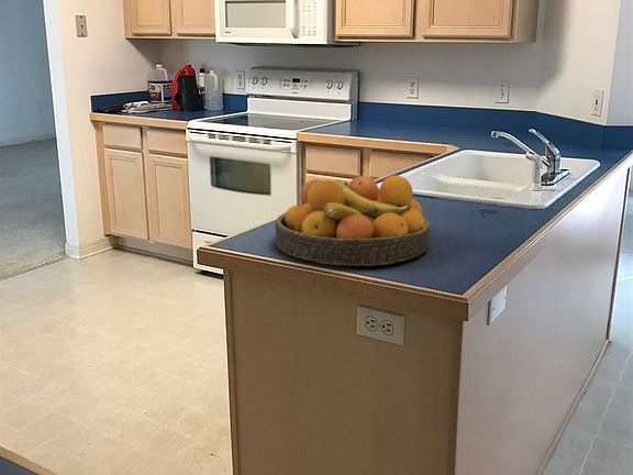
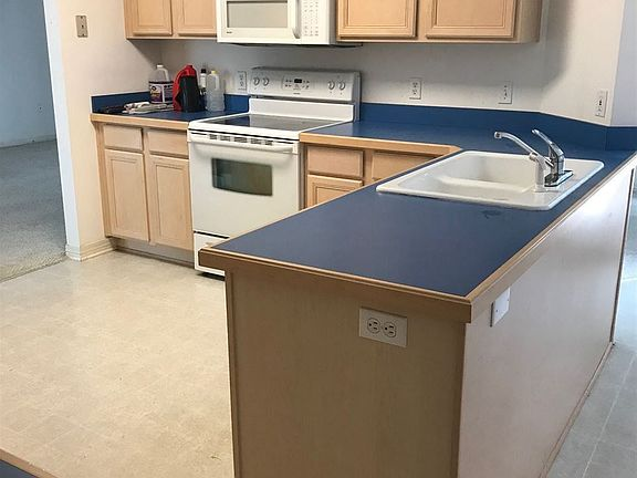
- fruit bowl (353, 210)
